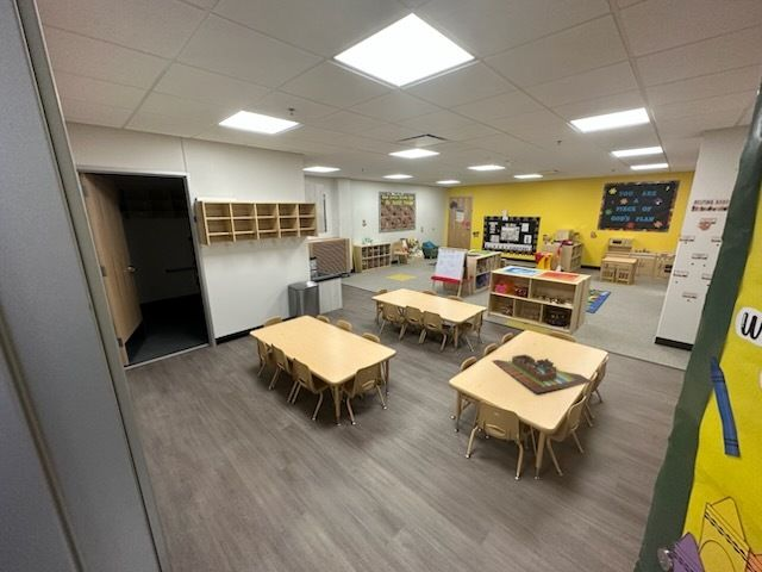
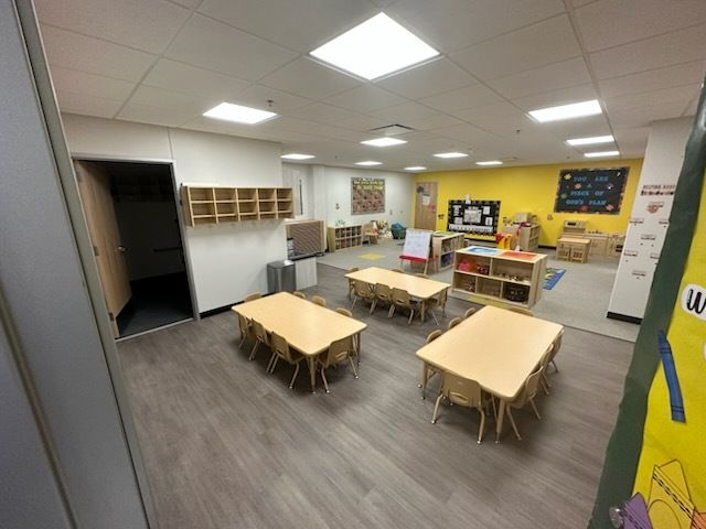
- board game (539, 365)
